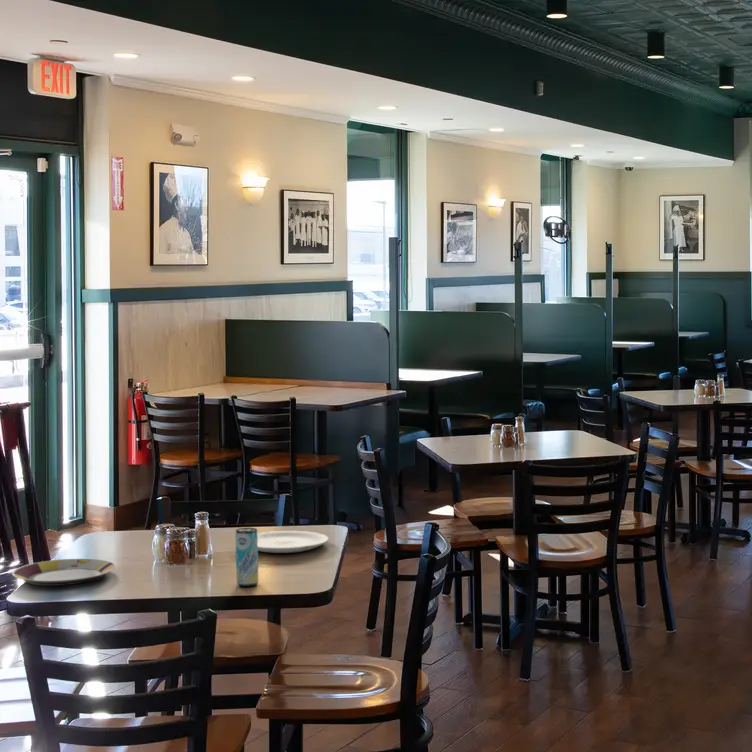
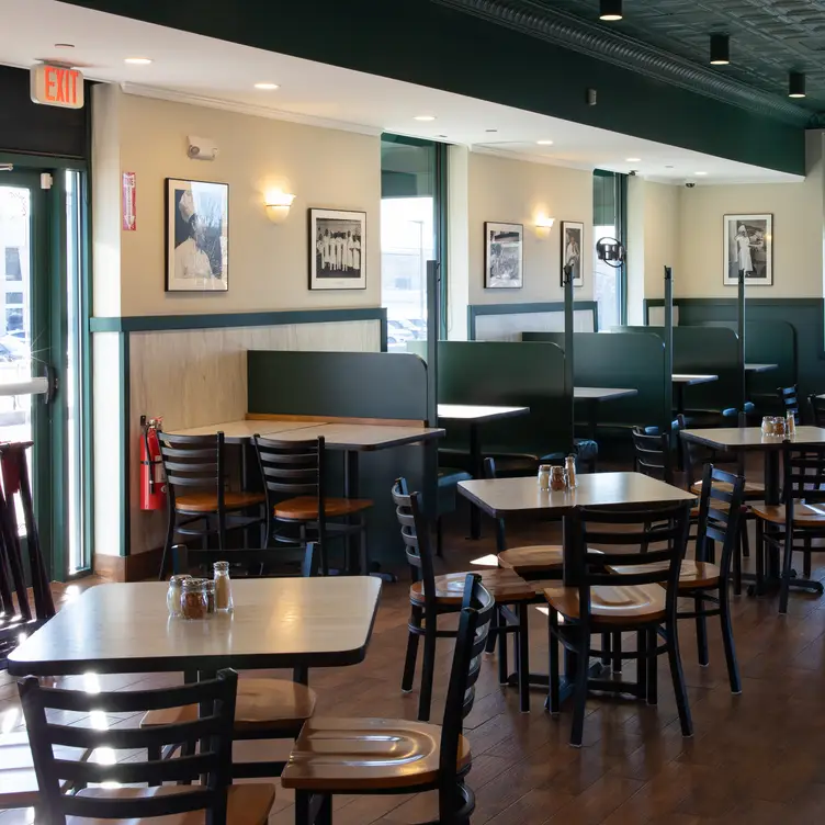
- plate (284, 542)
- beverage can (247, 557)
- plate (64, 573)
